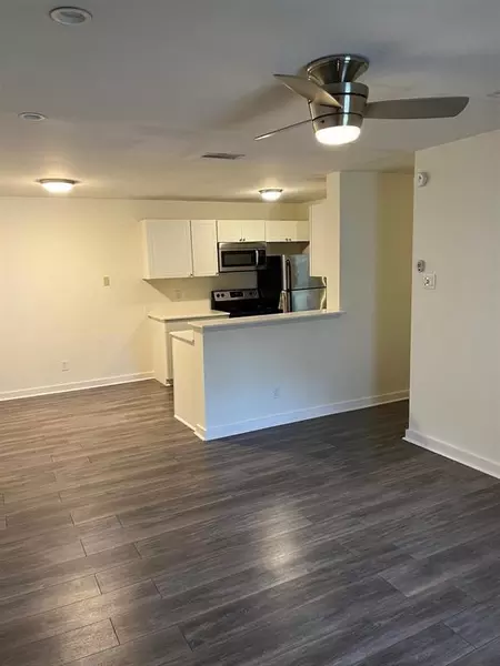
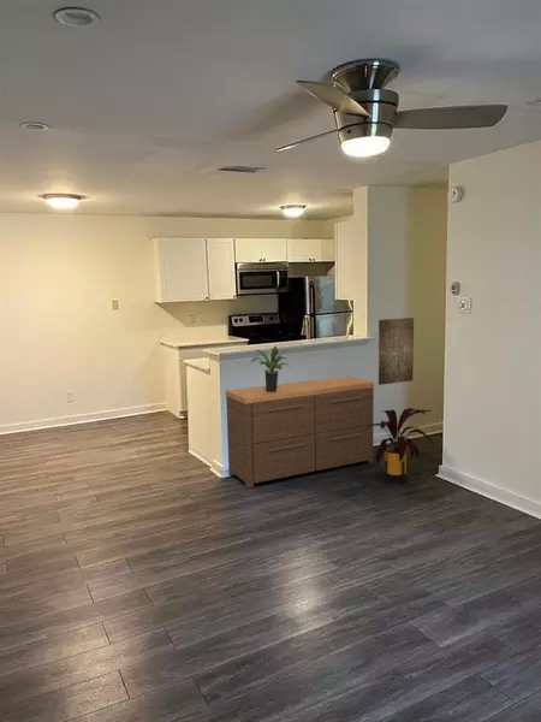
+ dresser (303, 427)
+ potted plant (269, 369)
+ house plant (397, 444)
+ wall art (396, 350)
